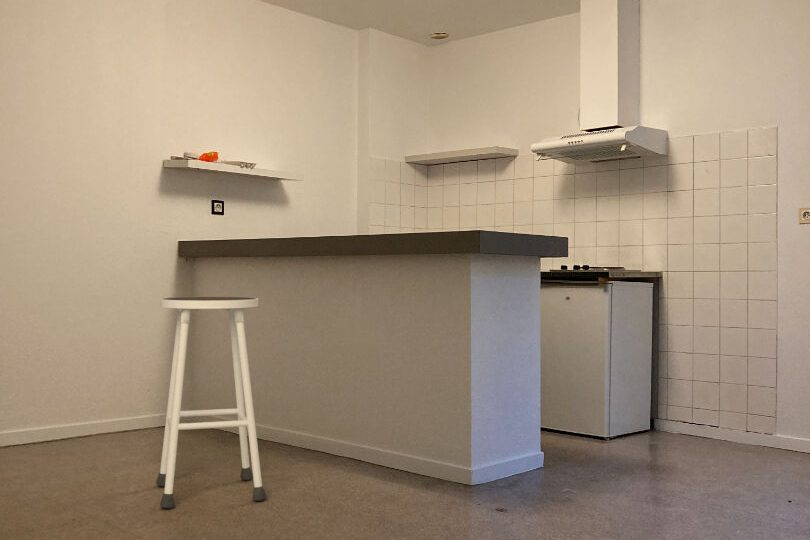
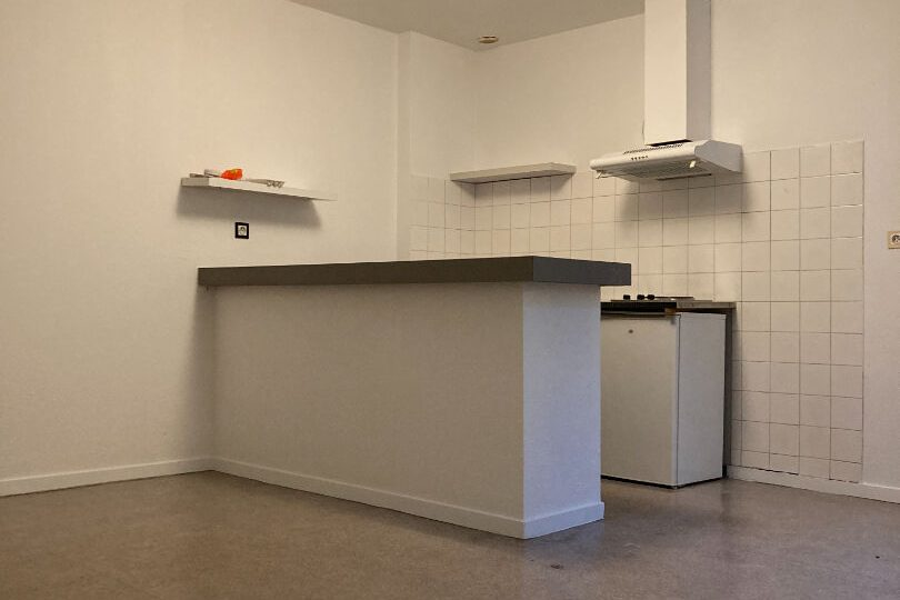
- stool (213, 409)
